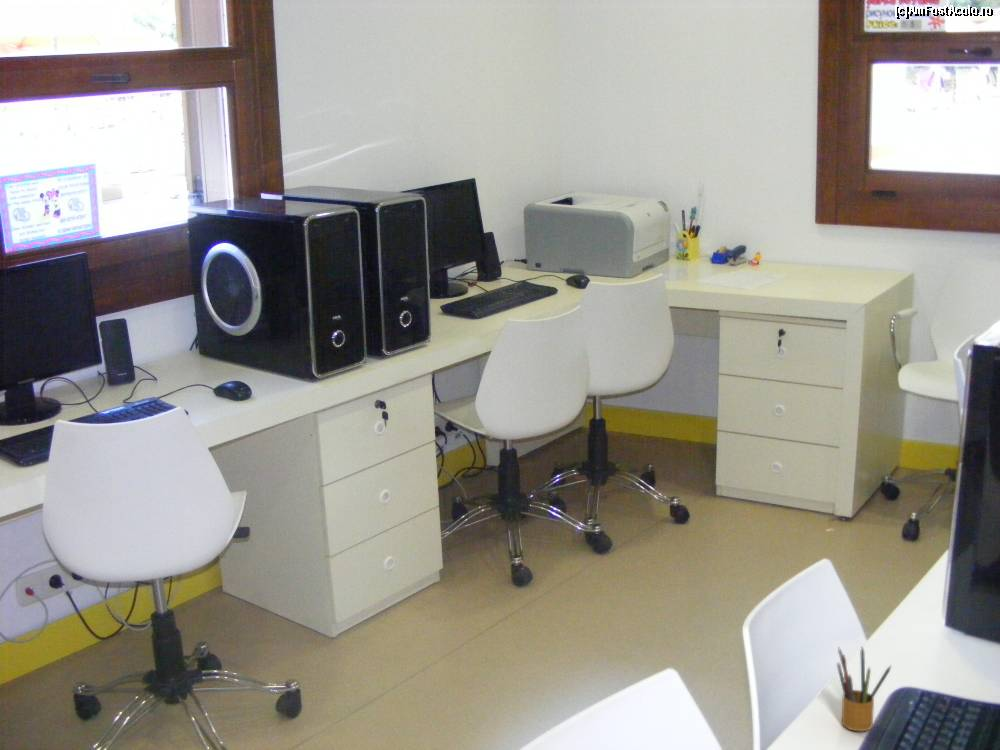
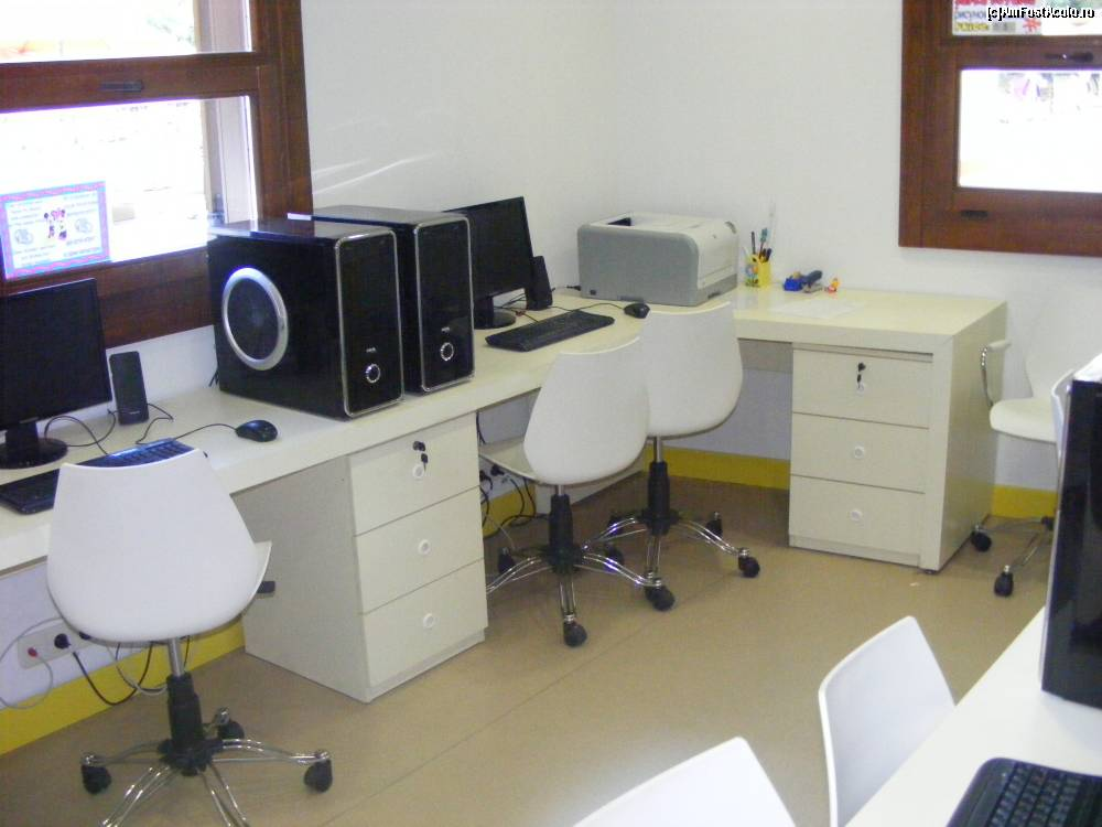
- pencil box (861, 690)
